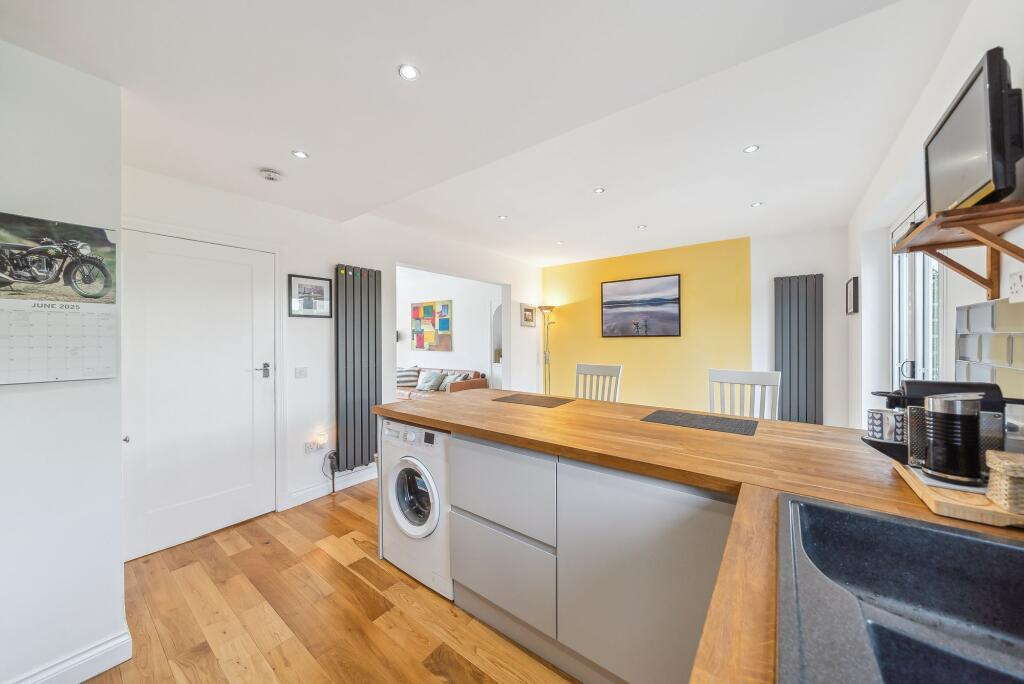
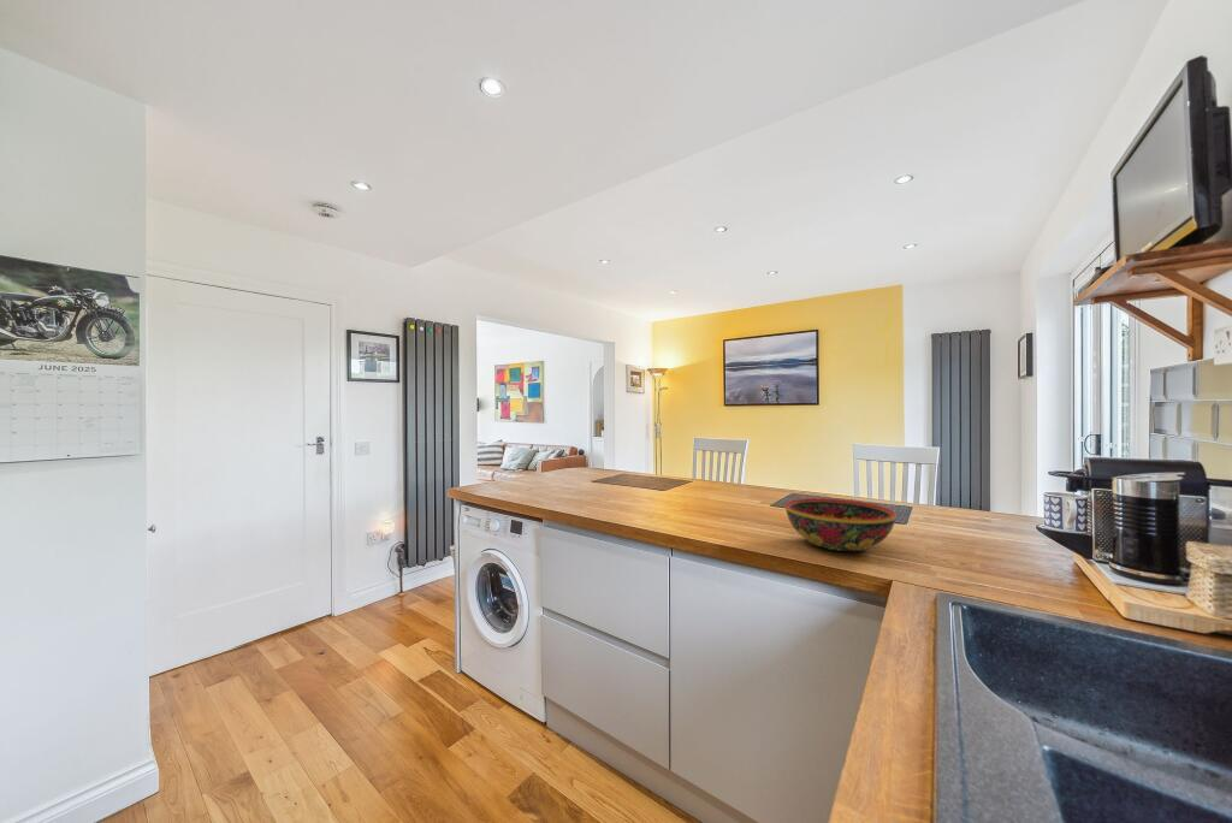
+ bowl (837, 526)
